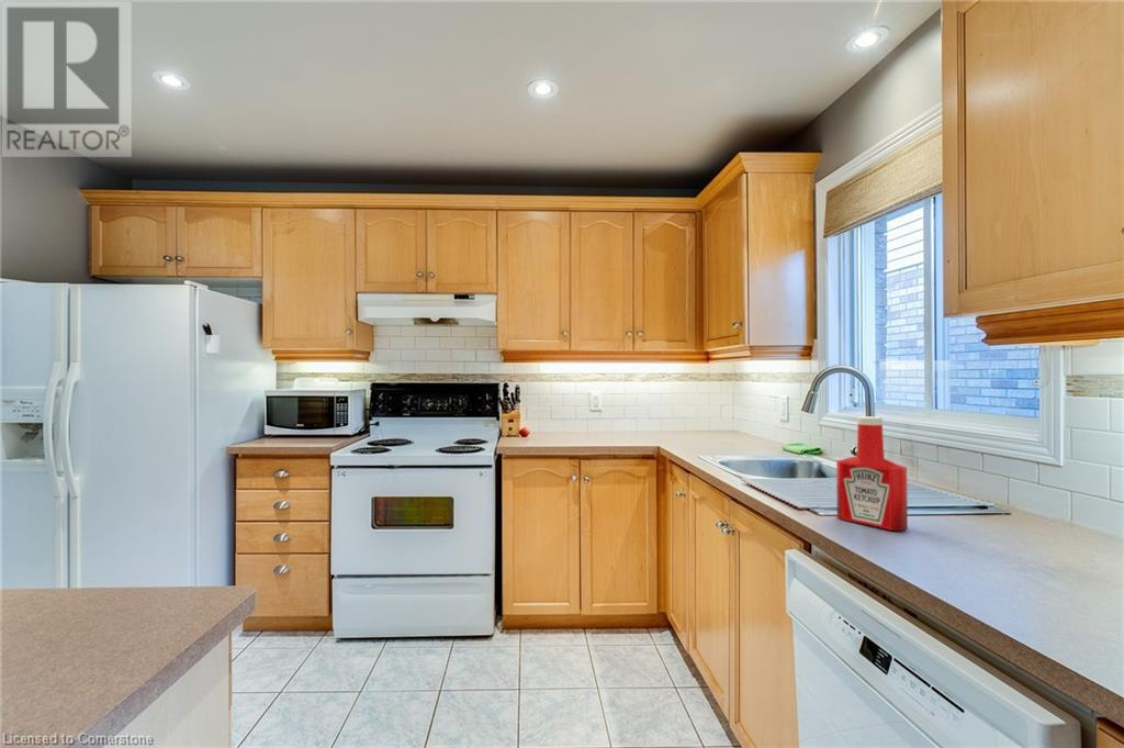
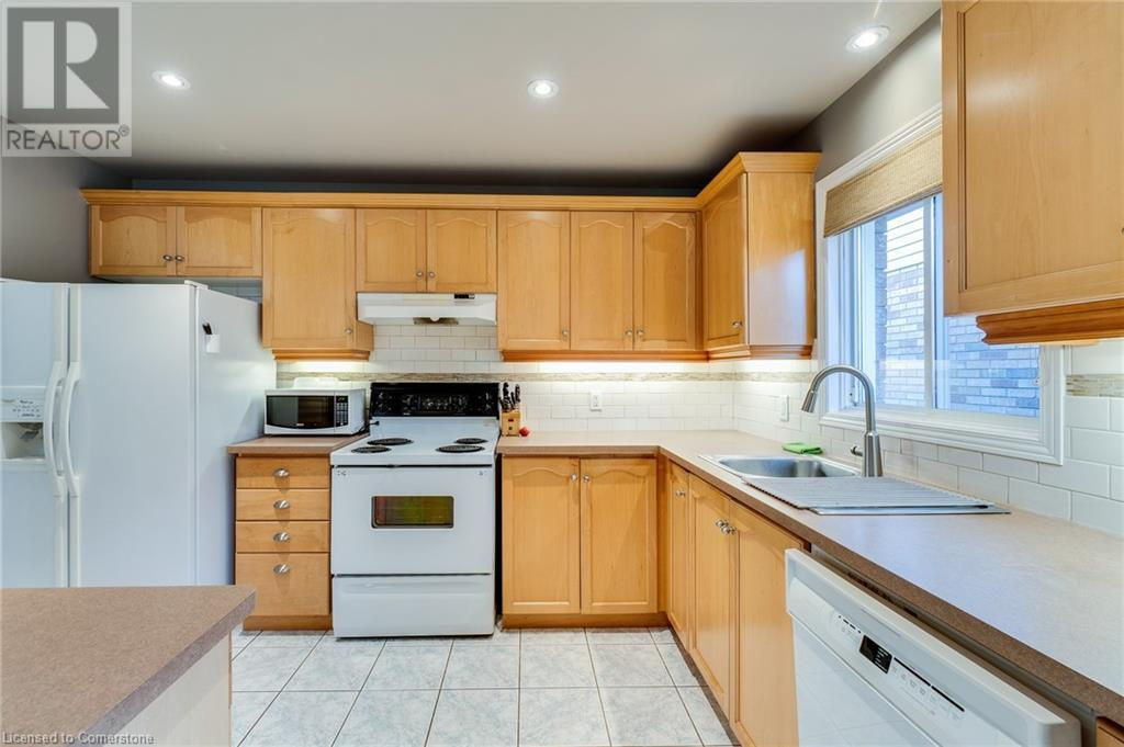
- soap bottle (869, 469)
